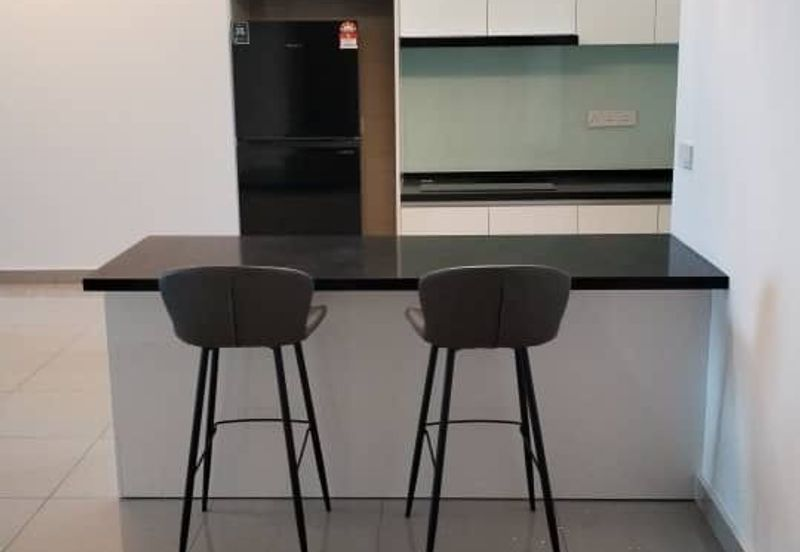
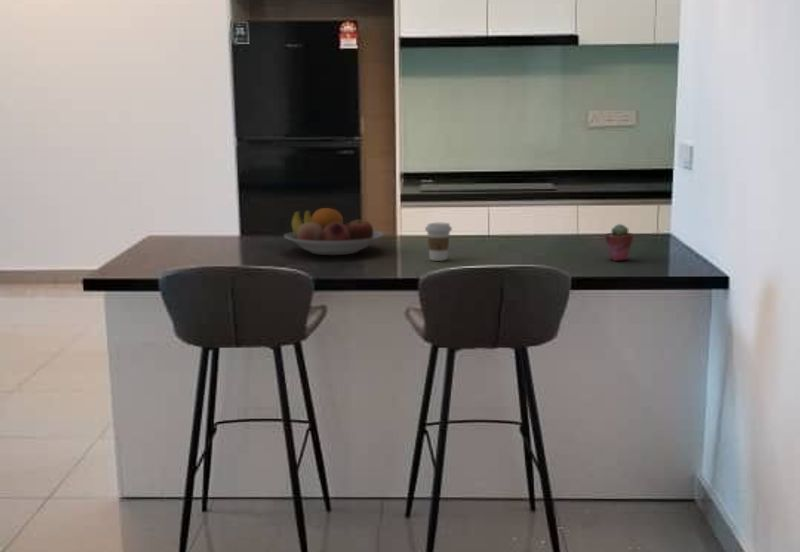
+ coffee cup (438, 241)
+ potted succulent (619, 241)
+ fruit bowl (334, 230)
